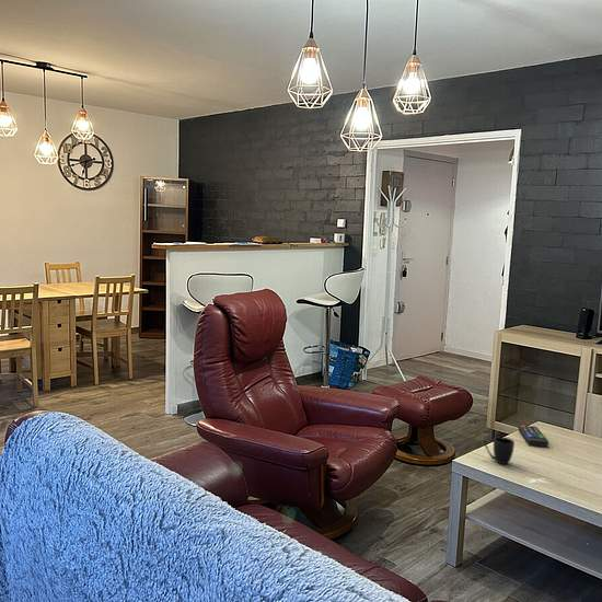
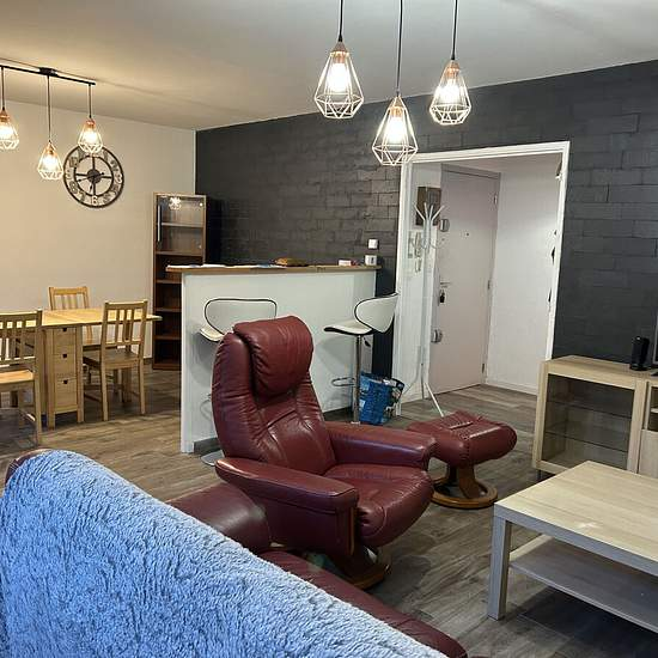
- remote control (532, 435)
- mug (498, 450)
